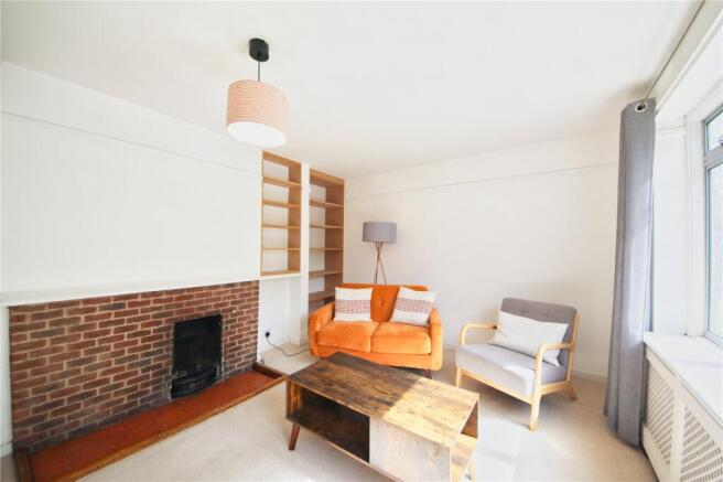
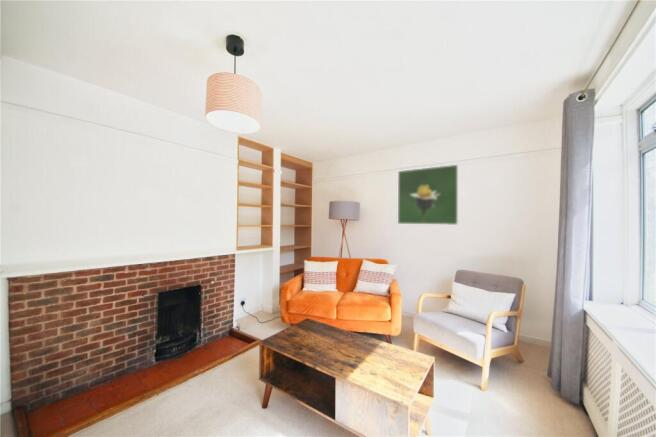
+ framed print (426, 196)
